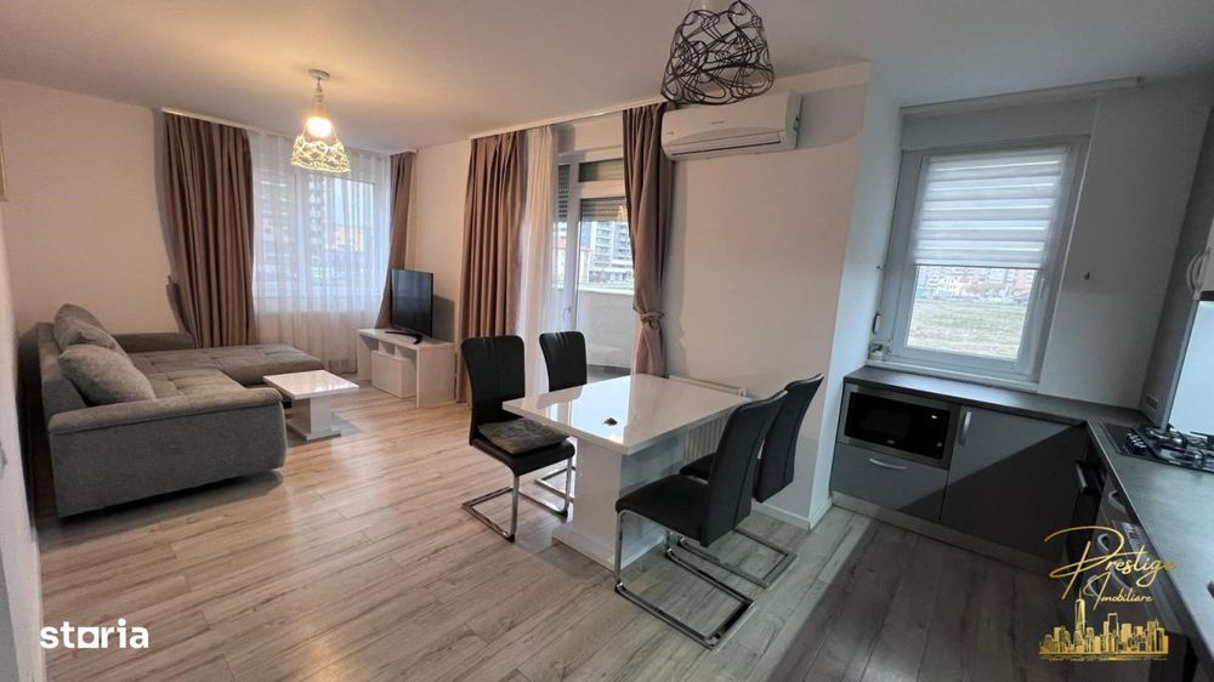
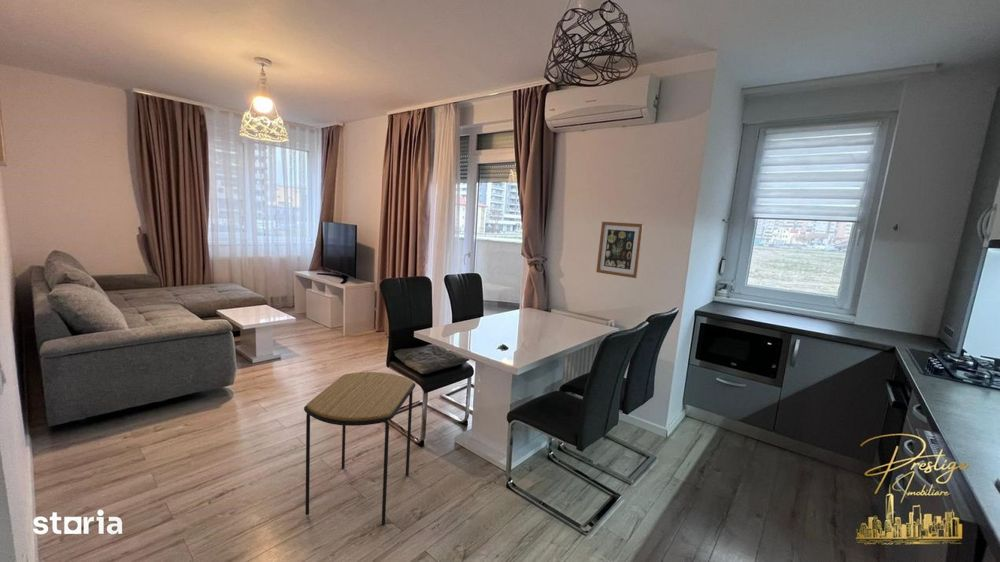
+ side table (359, 425)
+ wall art (618, 249)
